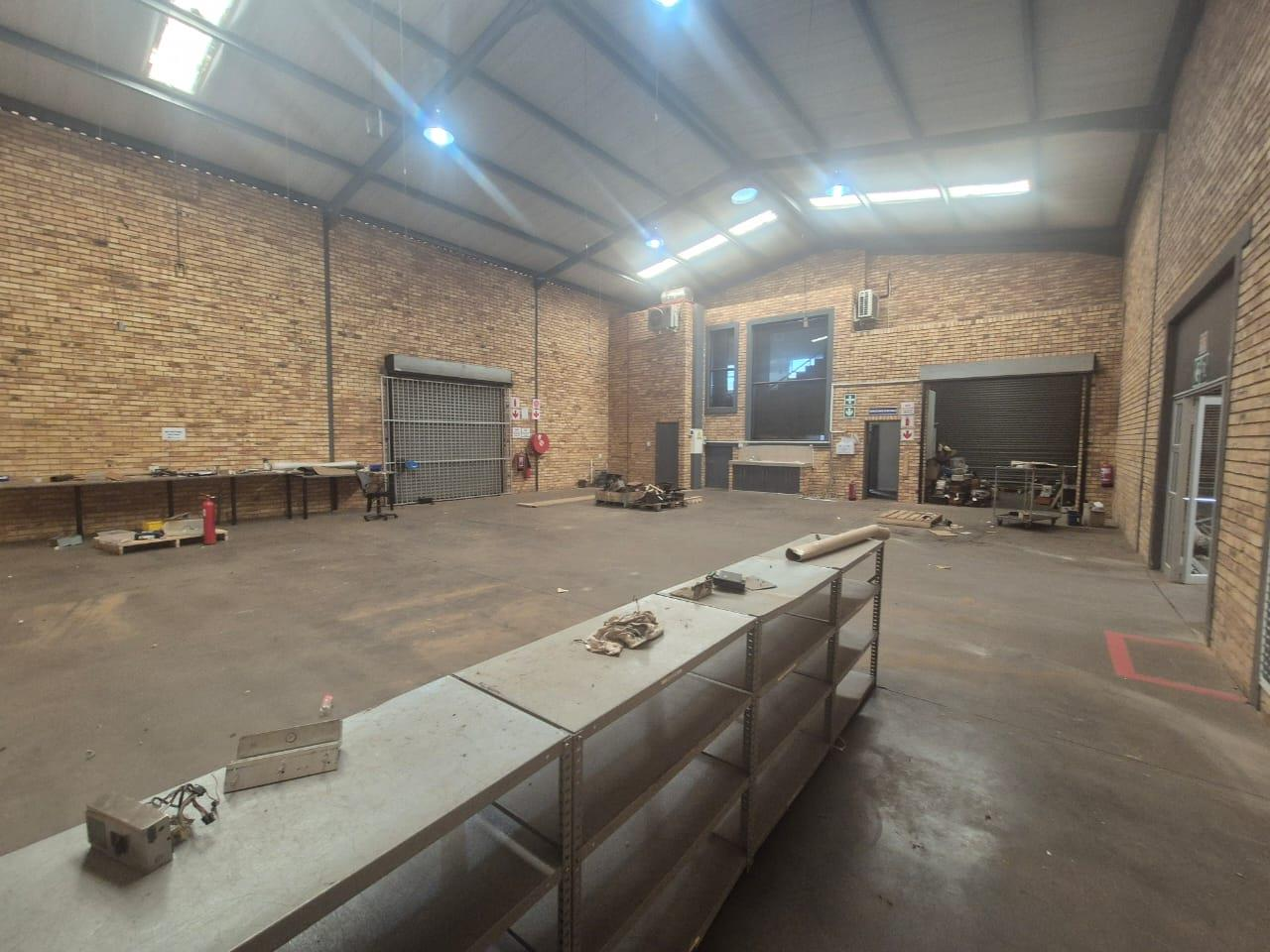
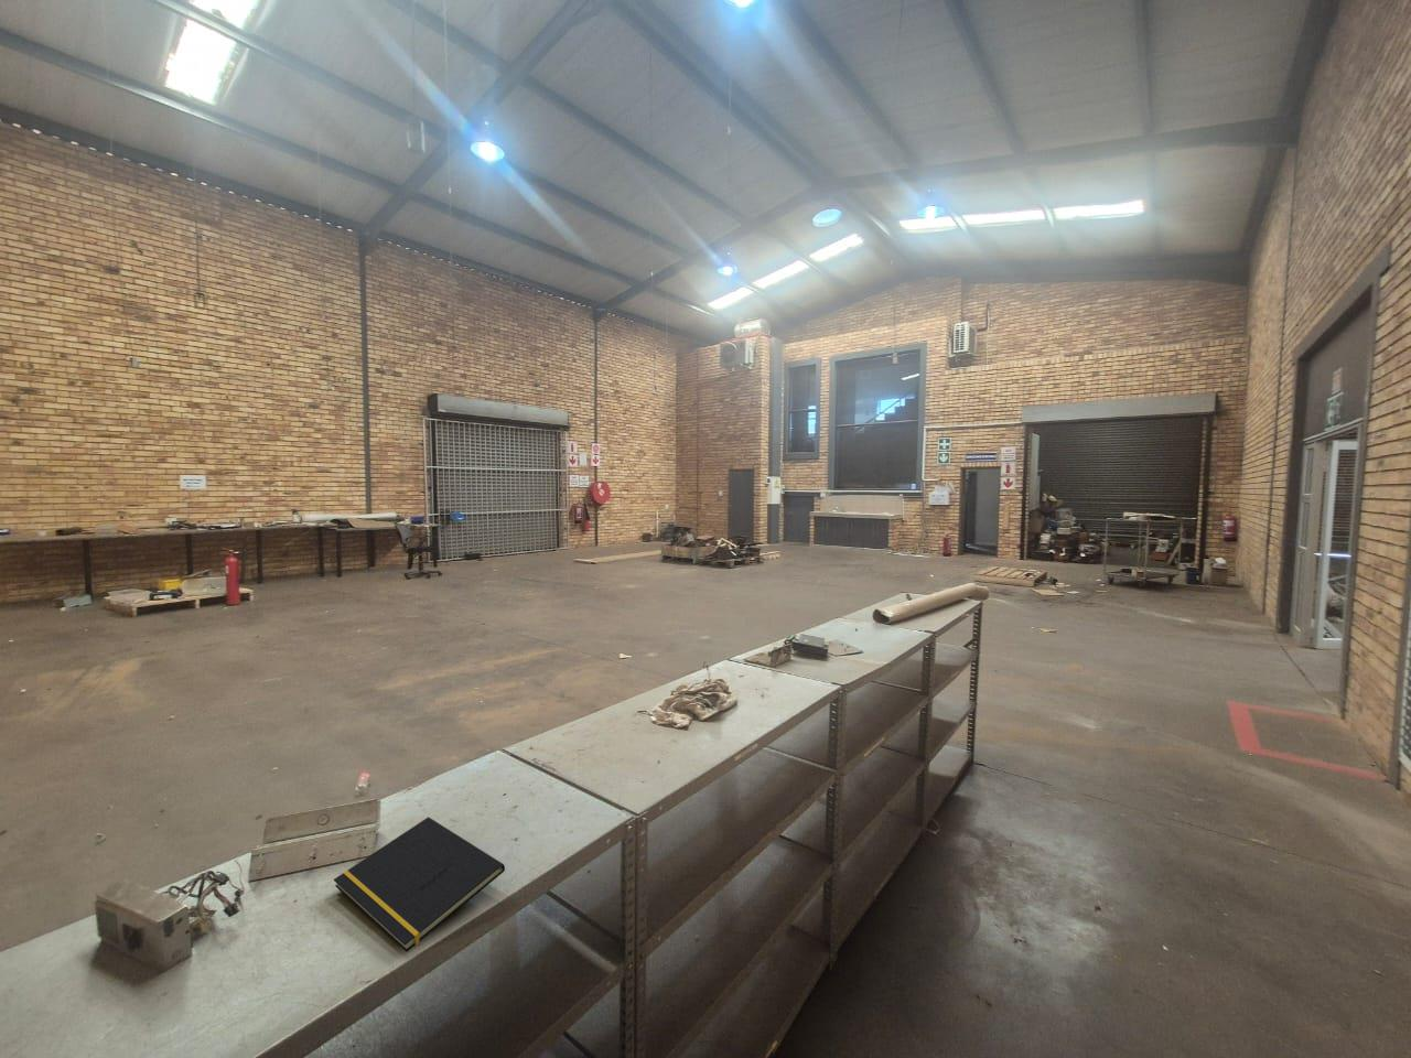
+ notepad (419, 875)
